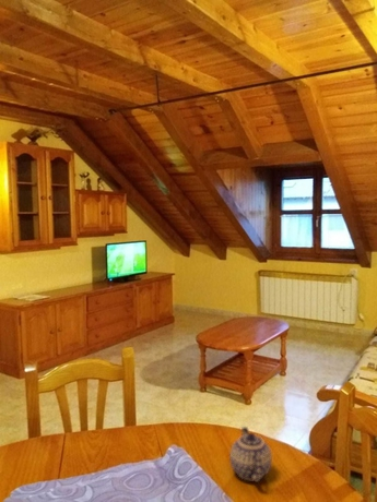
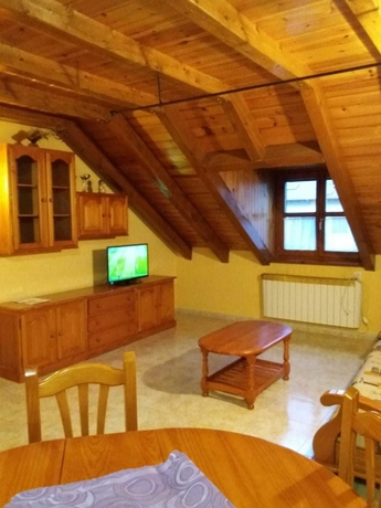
- teapot (250, 453)
